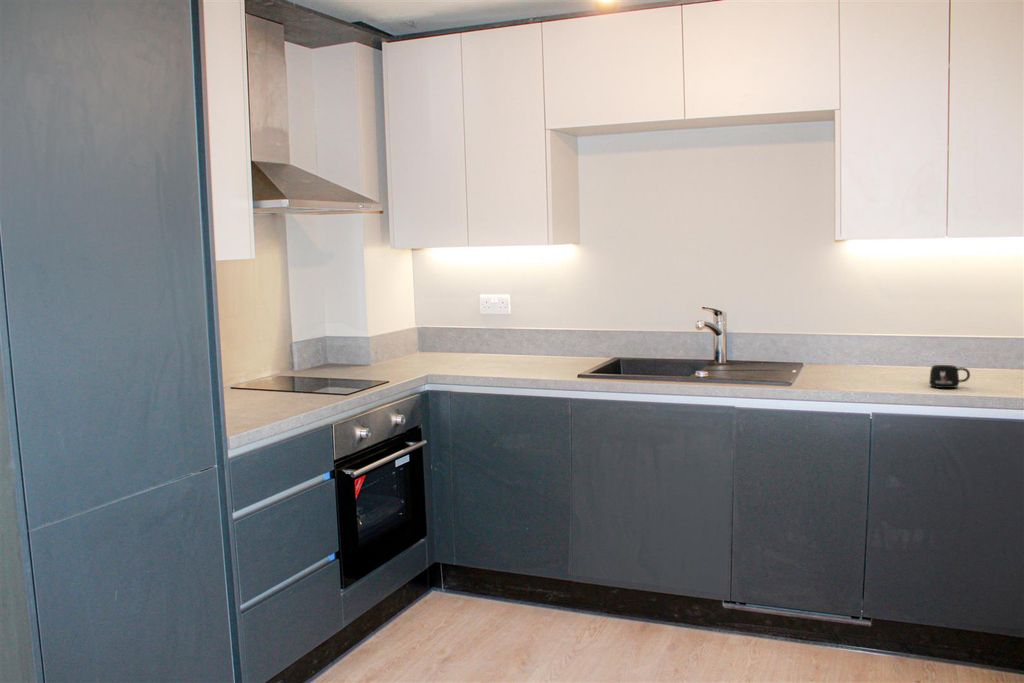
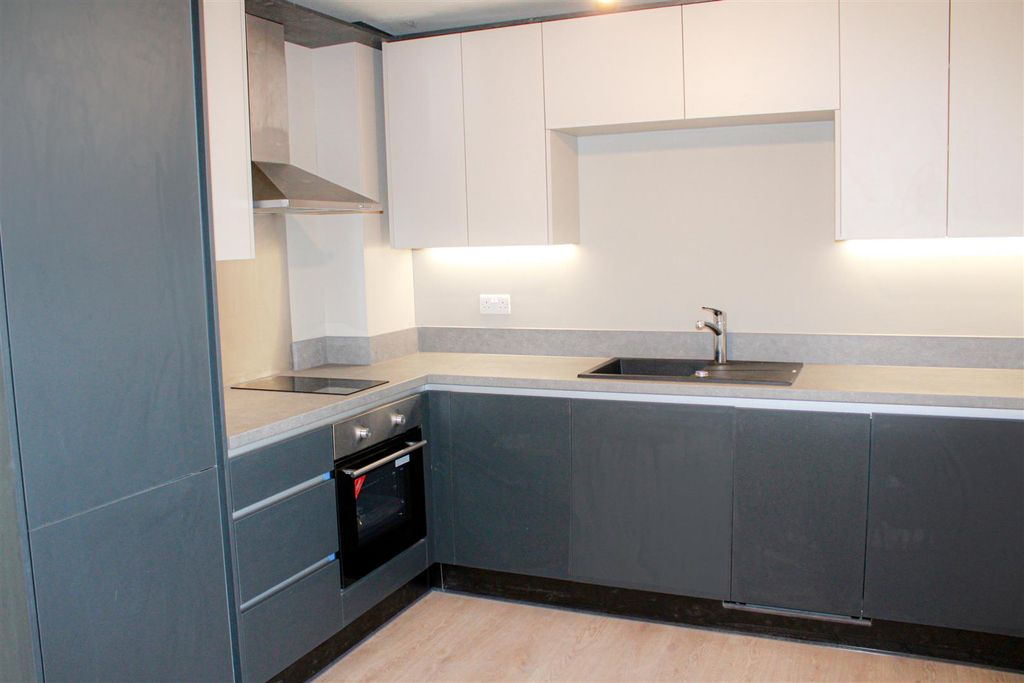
- mug (949, 376)
